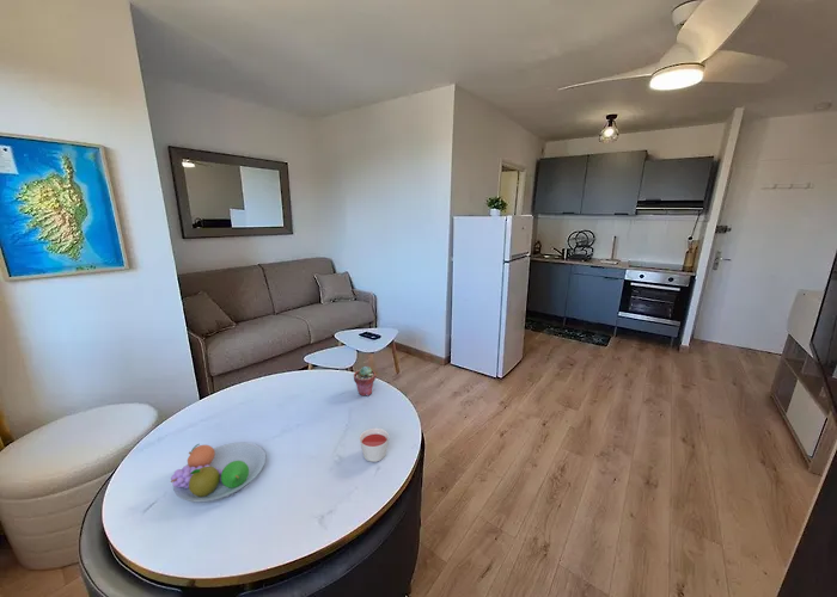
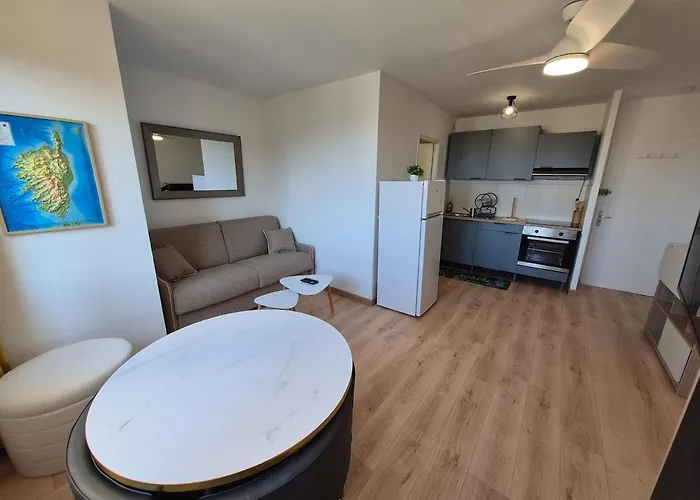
- fruit bowl (220, 463)
- potted succulent (365, 378)
- candle (374, 445)
